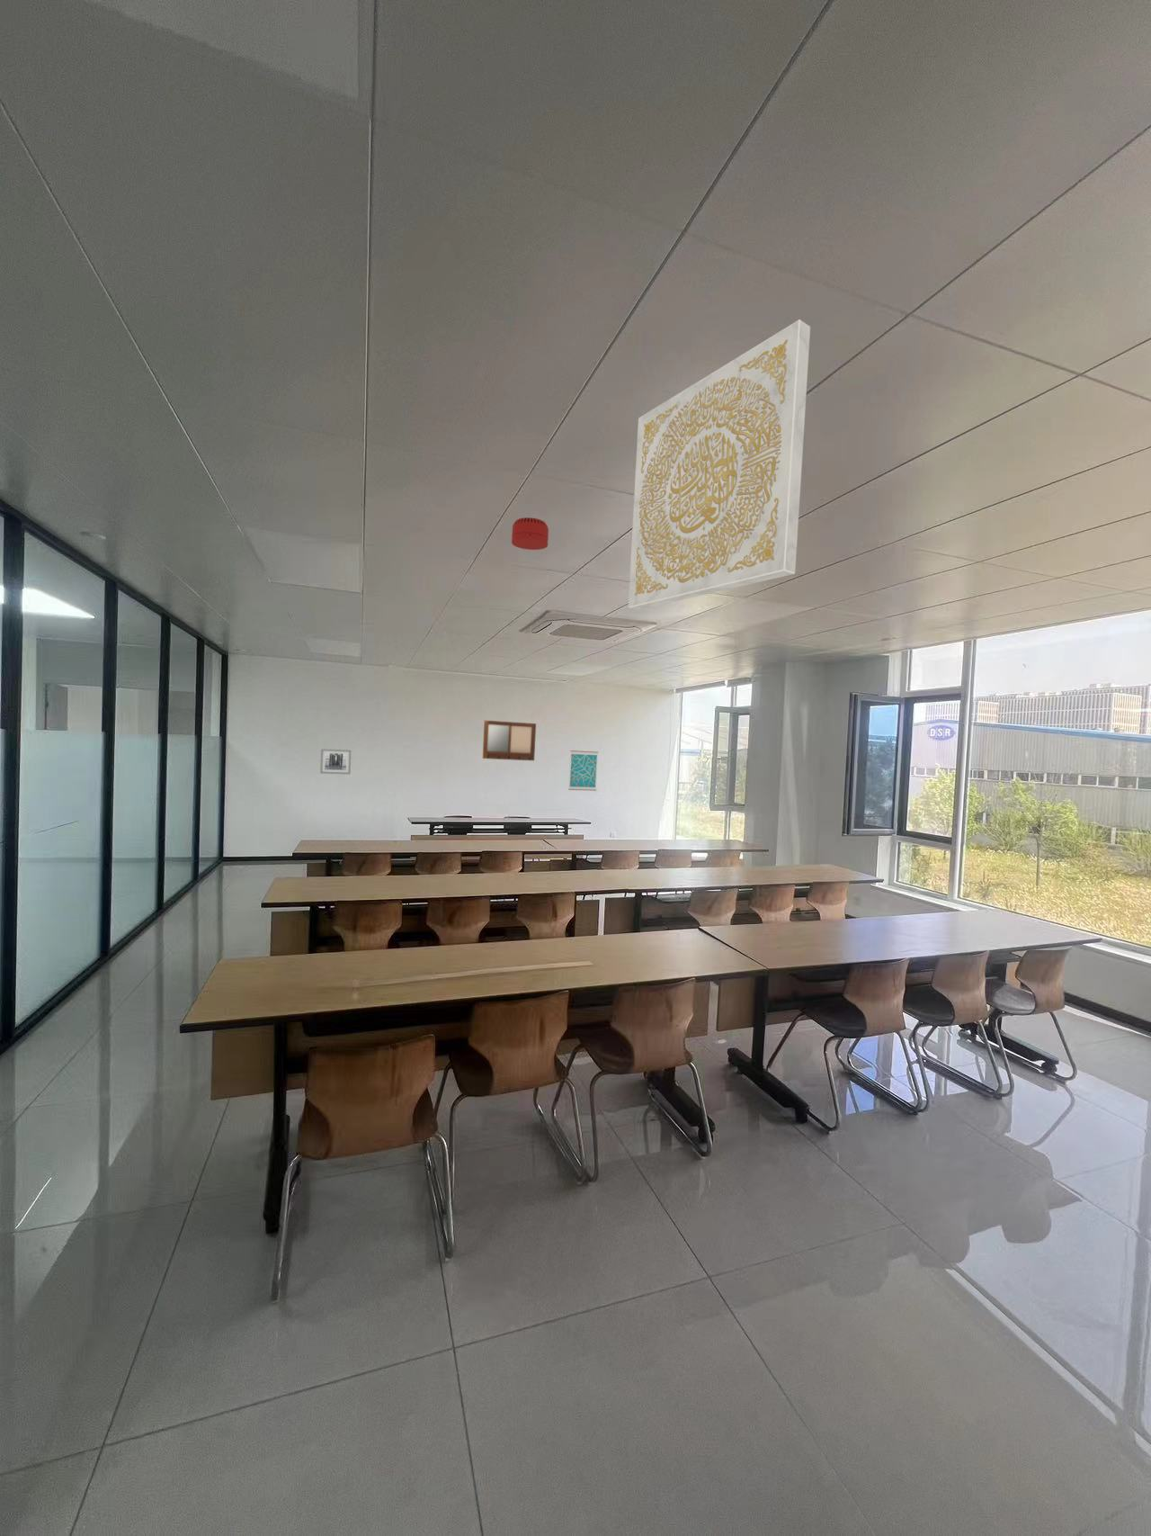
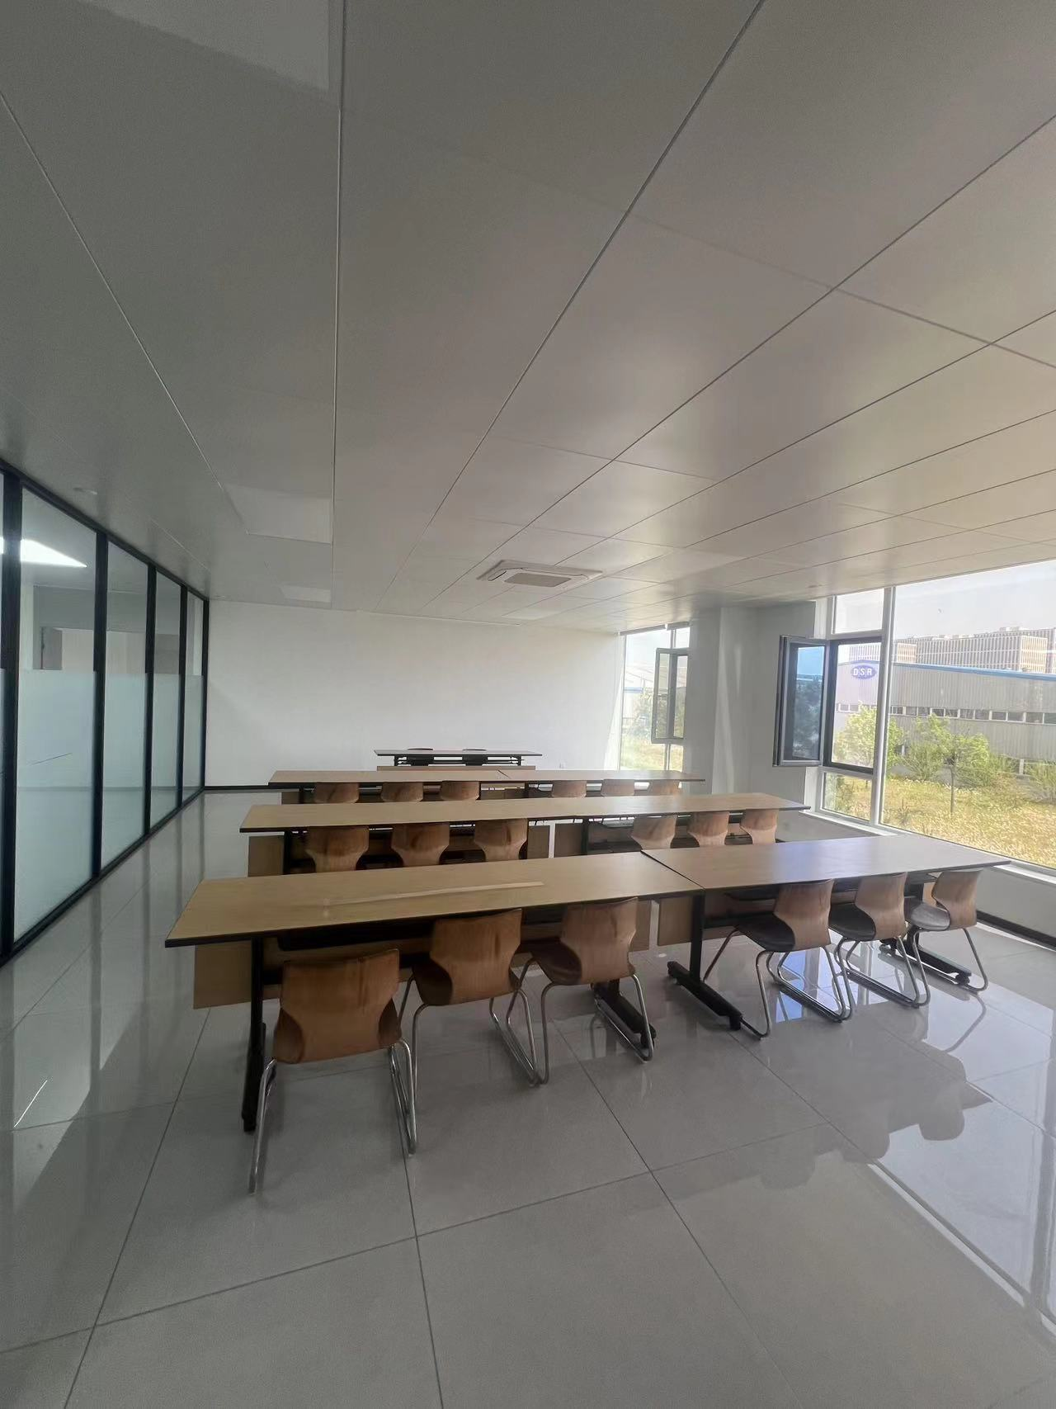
- light panel (707, 486)
- wall art (583, 770)
- wall art (335, 761)
- smoke detector (530, 532)
- writing board (510, 740)
